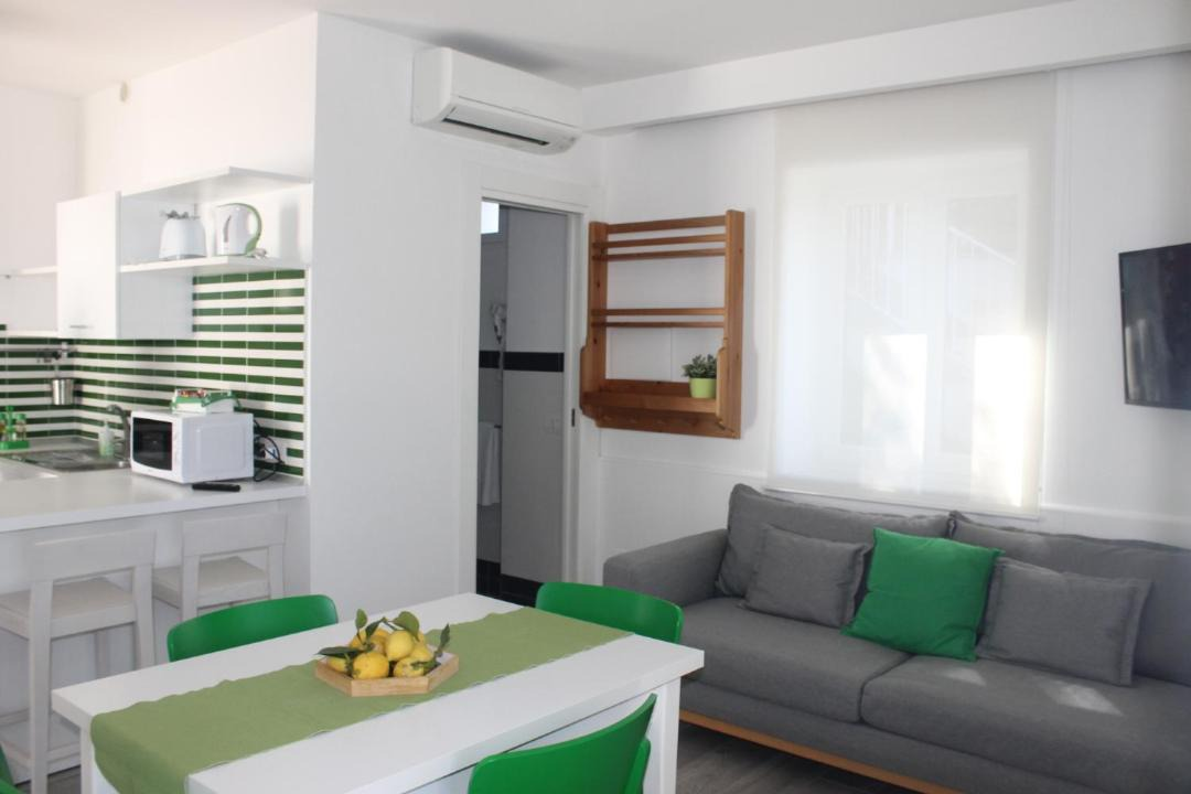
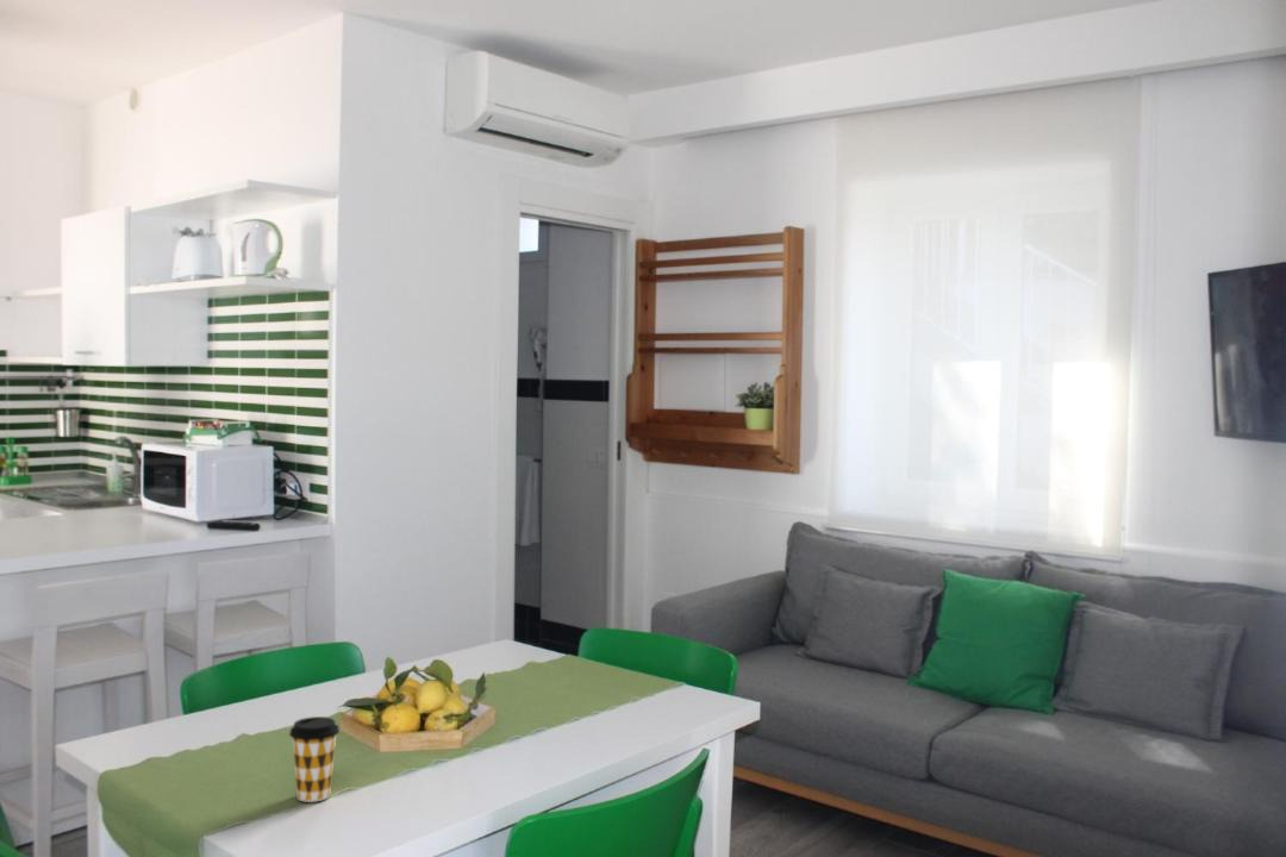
+ coffee cup (313, 758)
